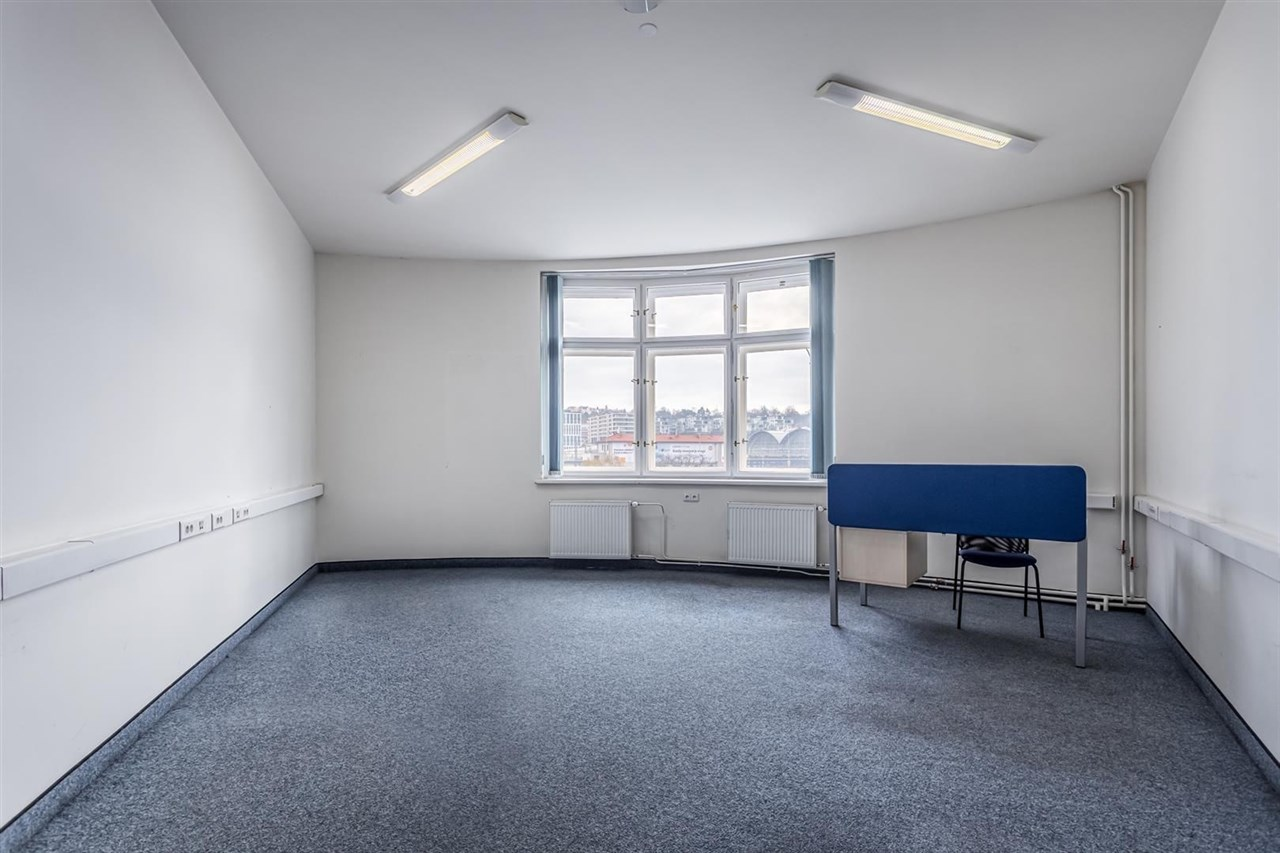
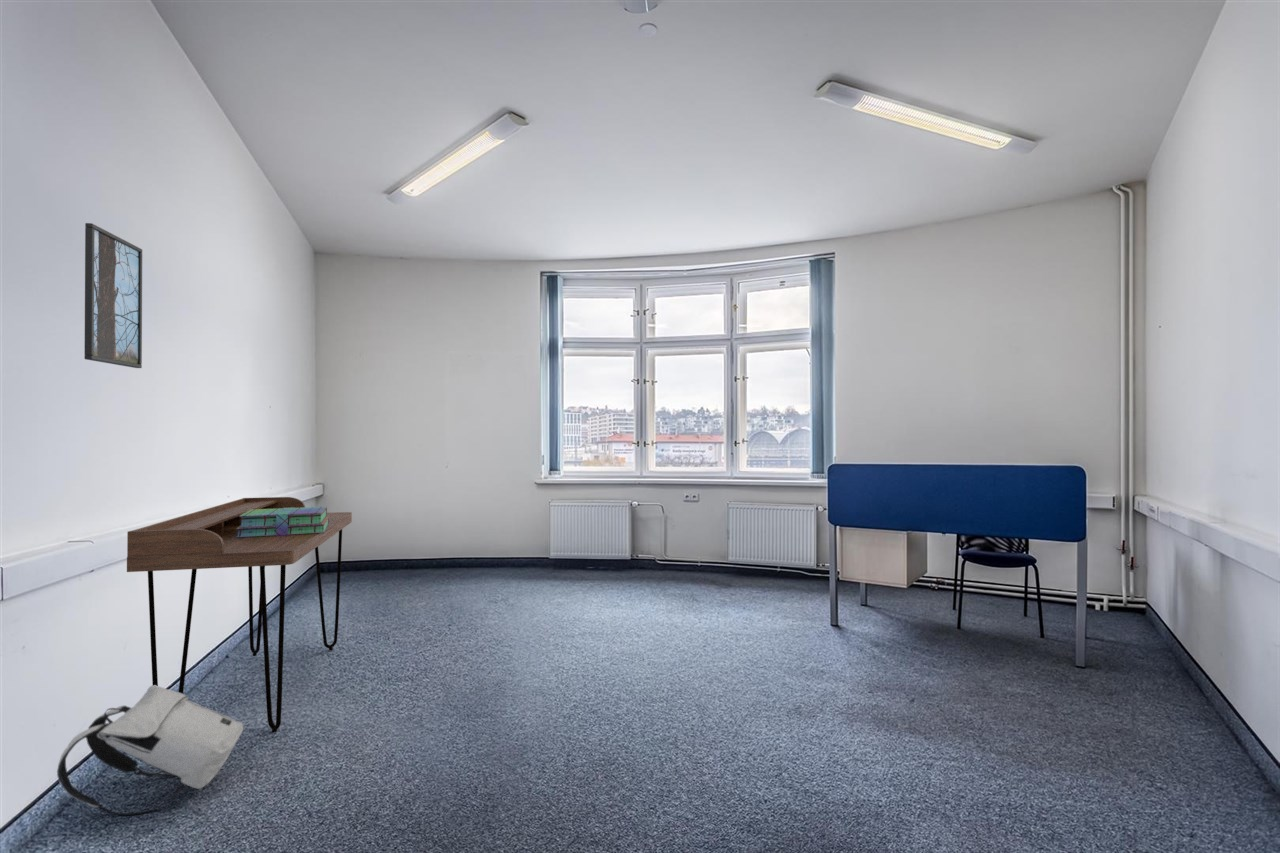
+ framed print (115, 300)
+ stack of books (285, 520)
+ backpack (158, 746)
+ desk (263, 599)
